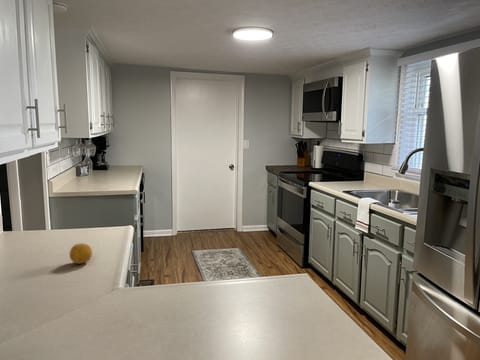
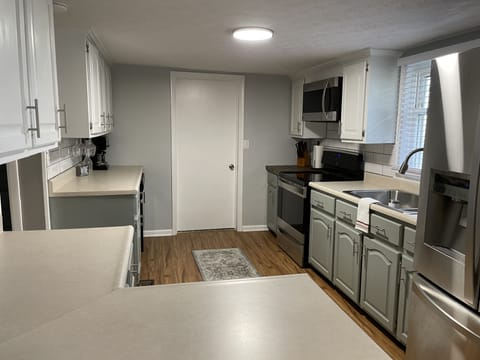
- fruit (81, 253)
